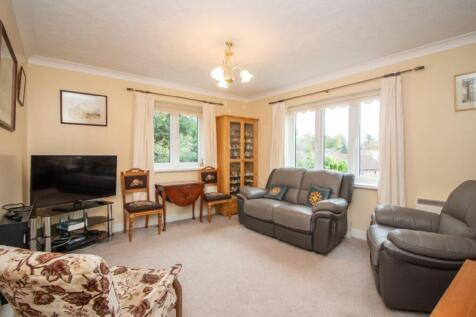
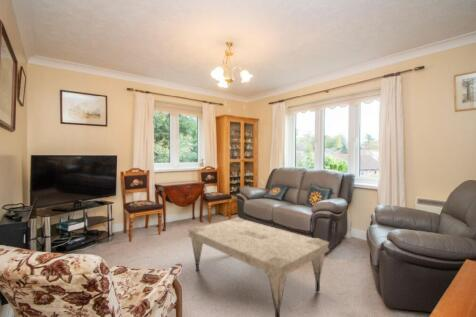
+ coffee table (252, 256)
